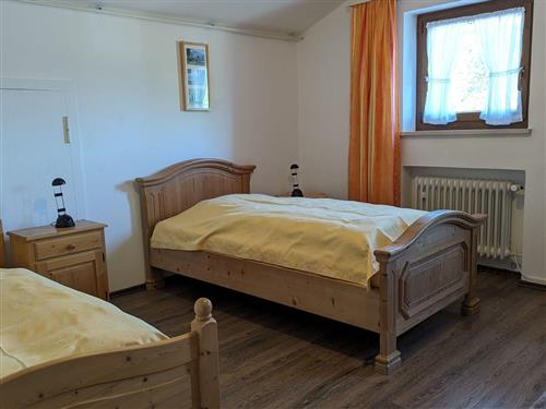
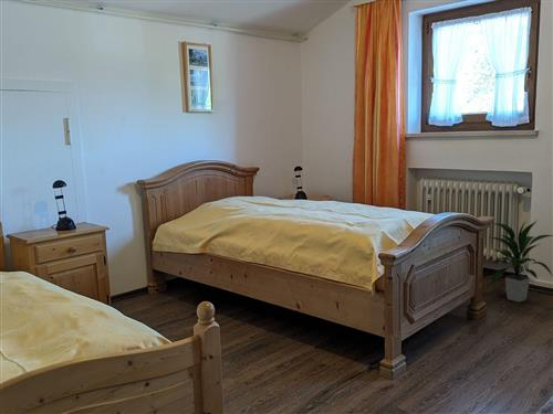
+ indoor plant (514, 258)
